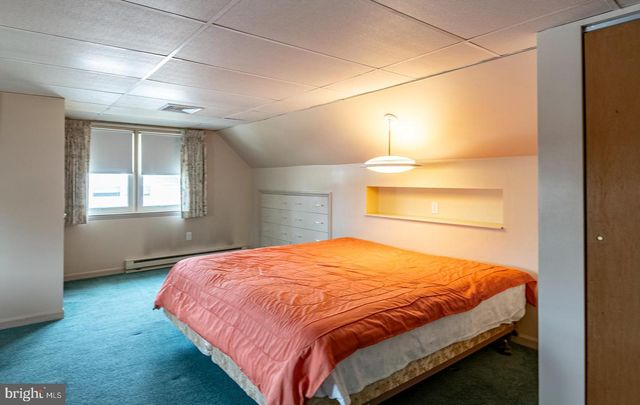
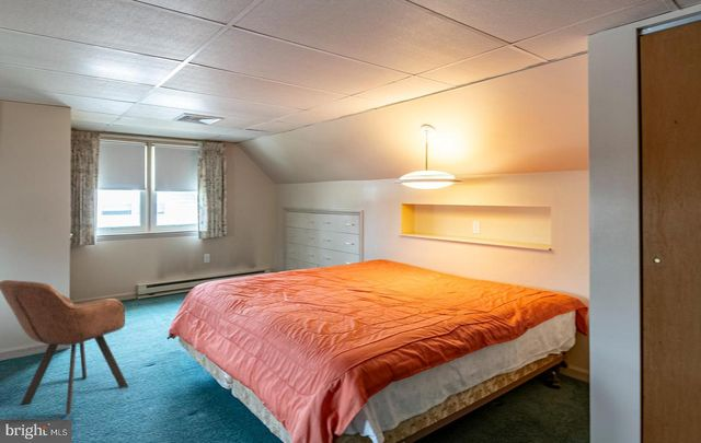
+ armchair (68, 337)
